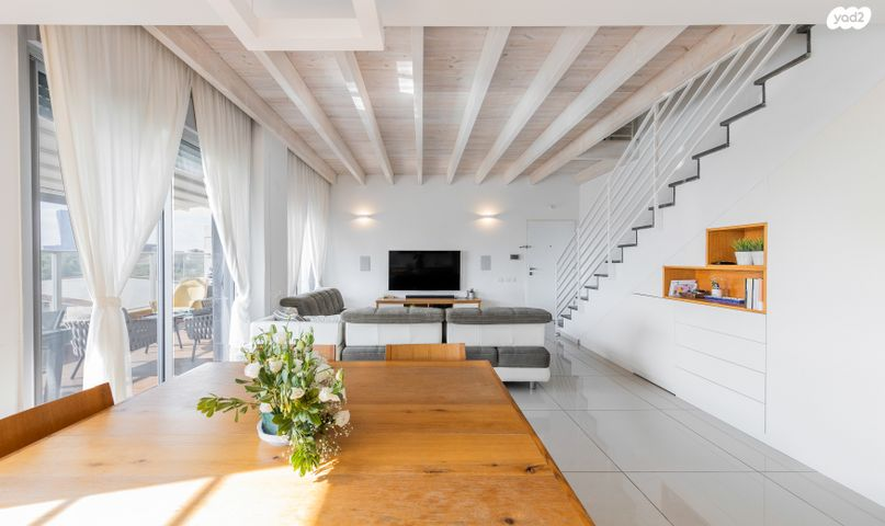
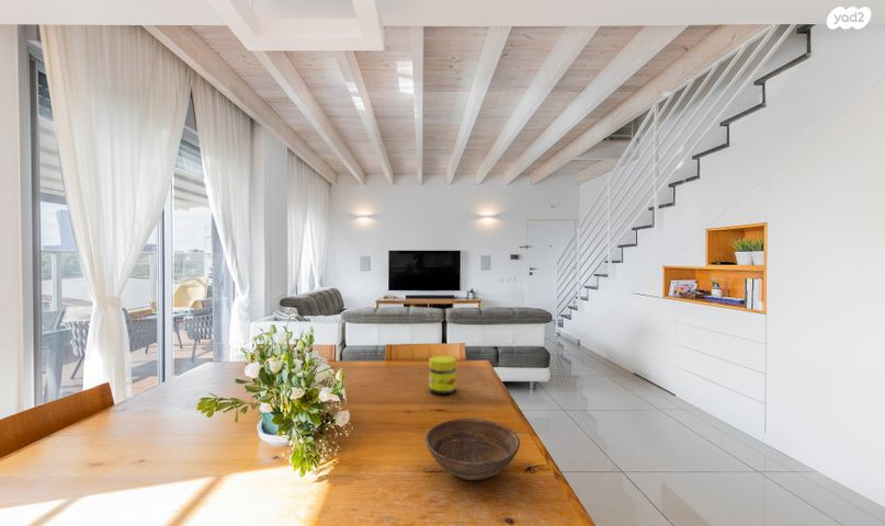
+ bowl (472, 453)
+ jar (442, 375)
